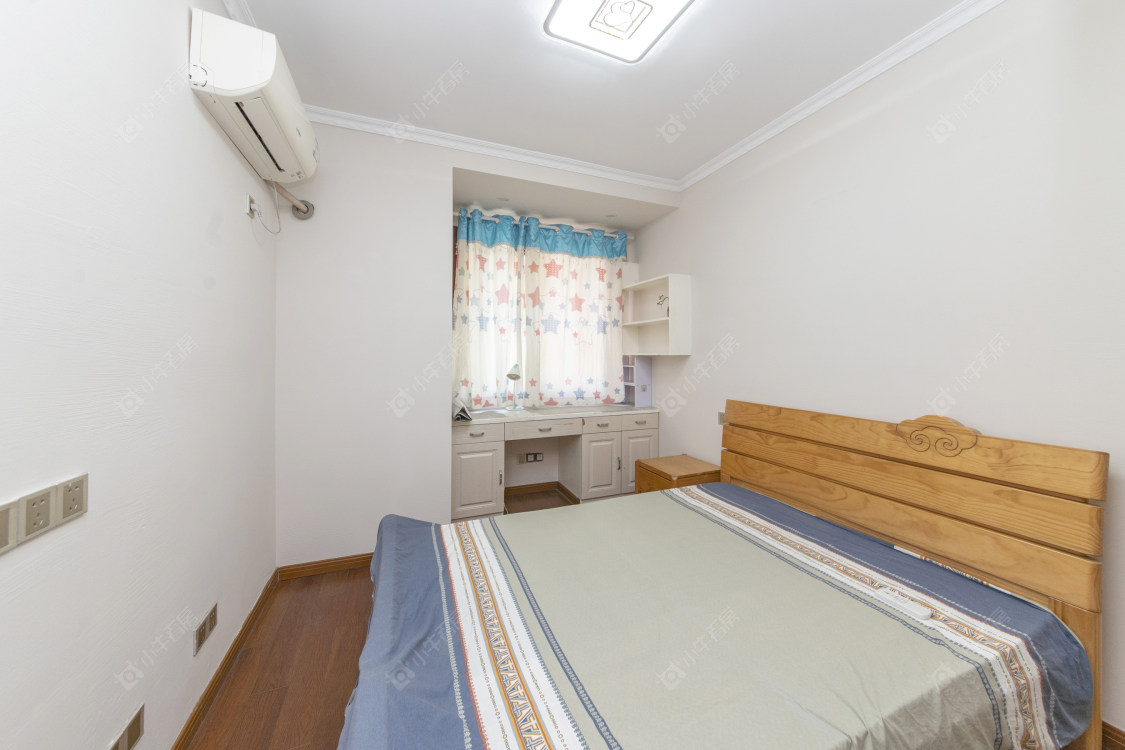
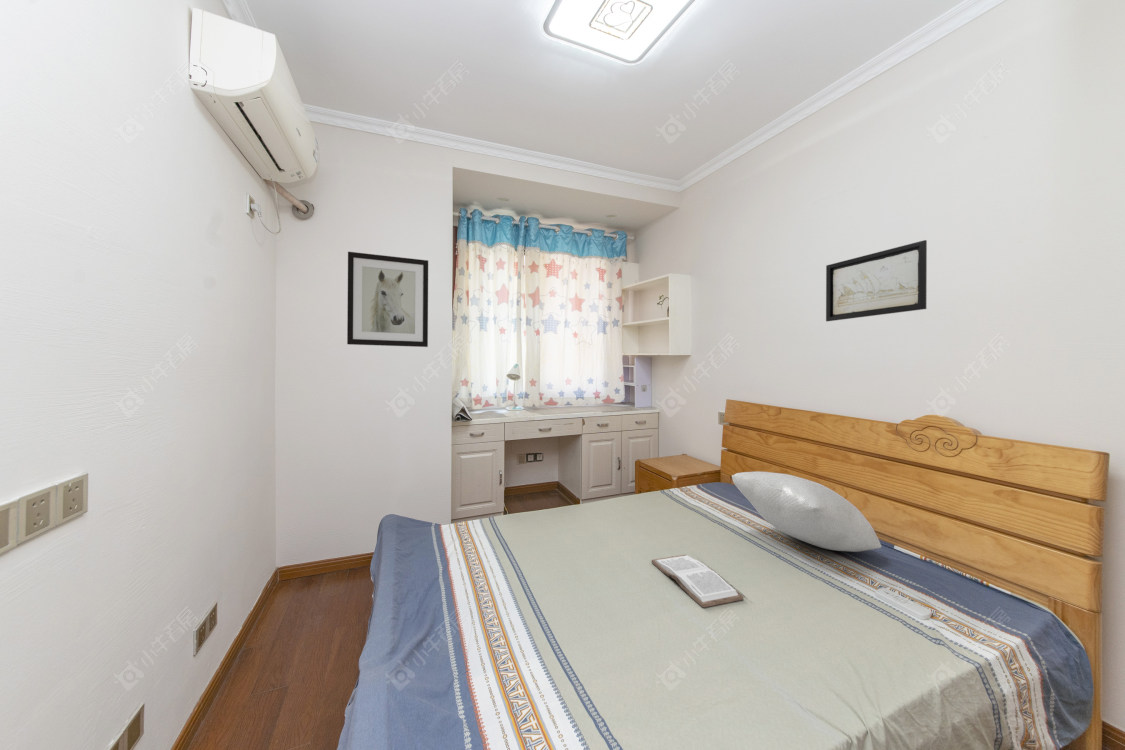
+ wall art (871, 285)
+ book (693, 575)
+ wall art (389, 301)
+ pillow (802, 509)
